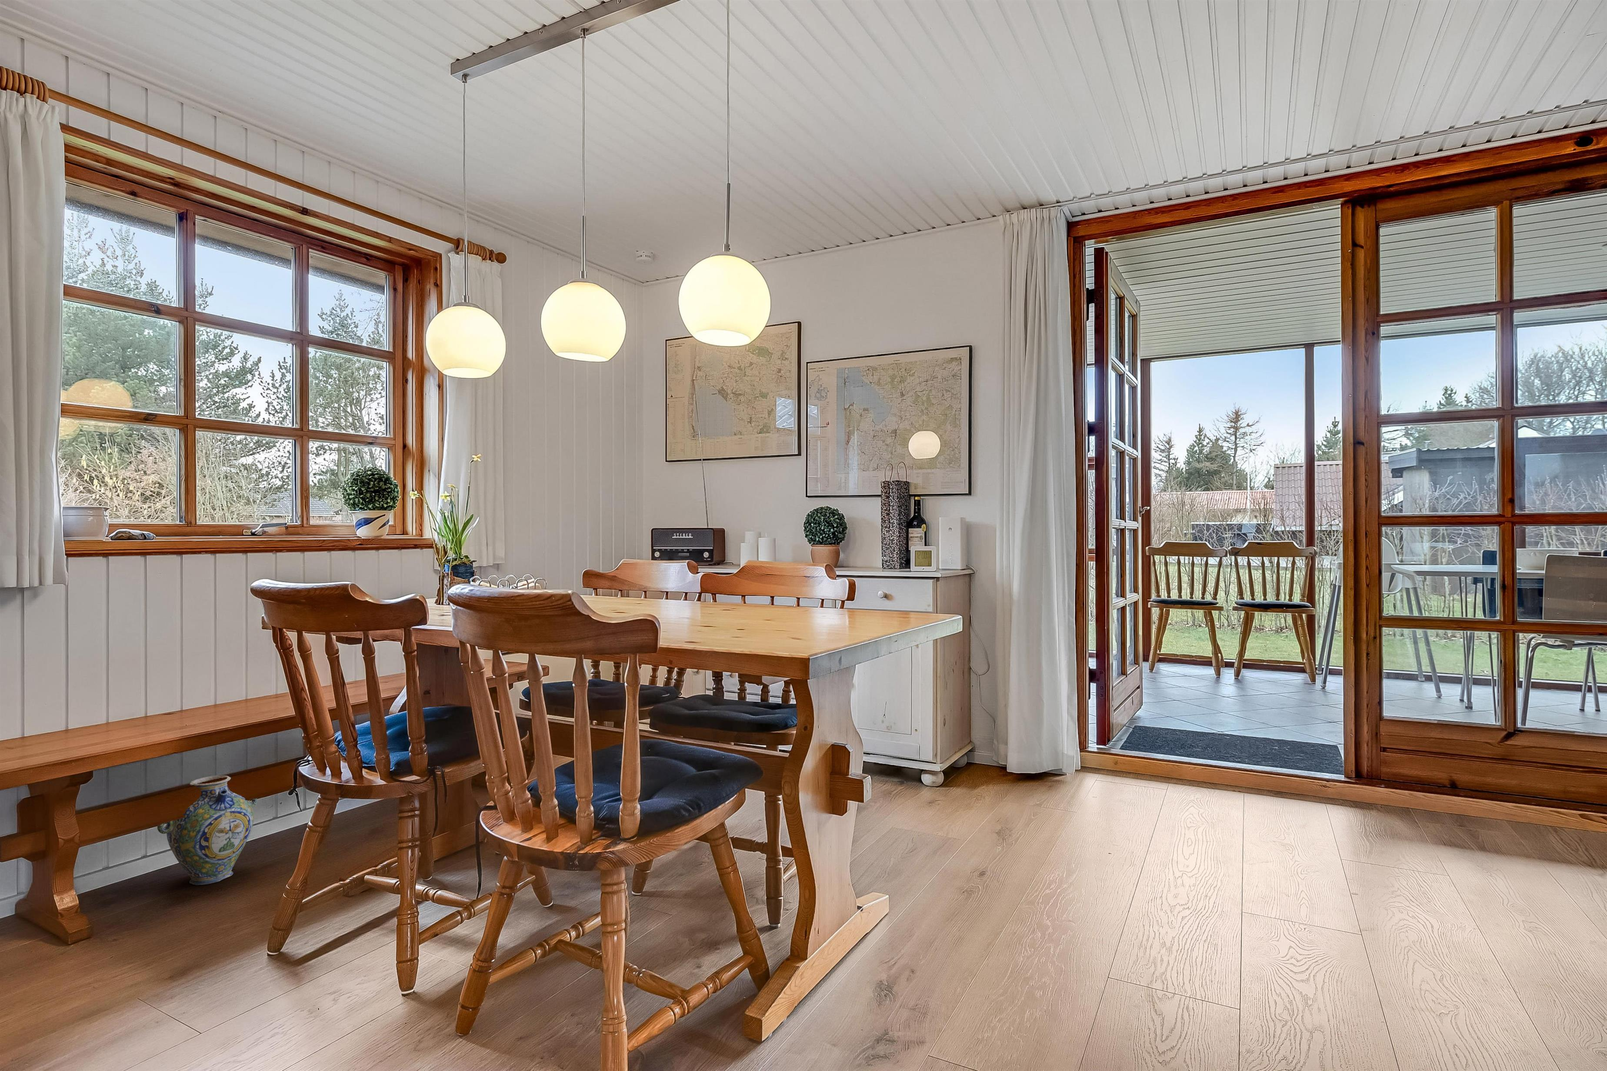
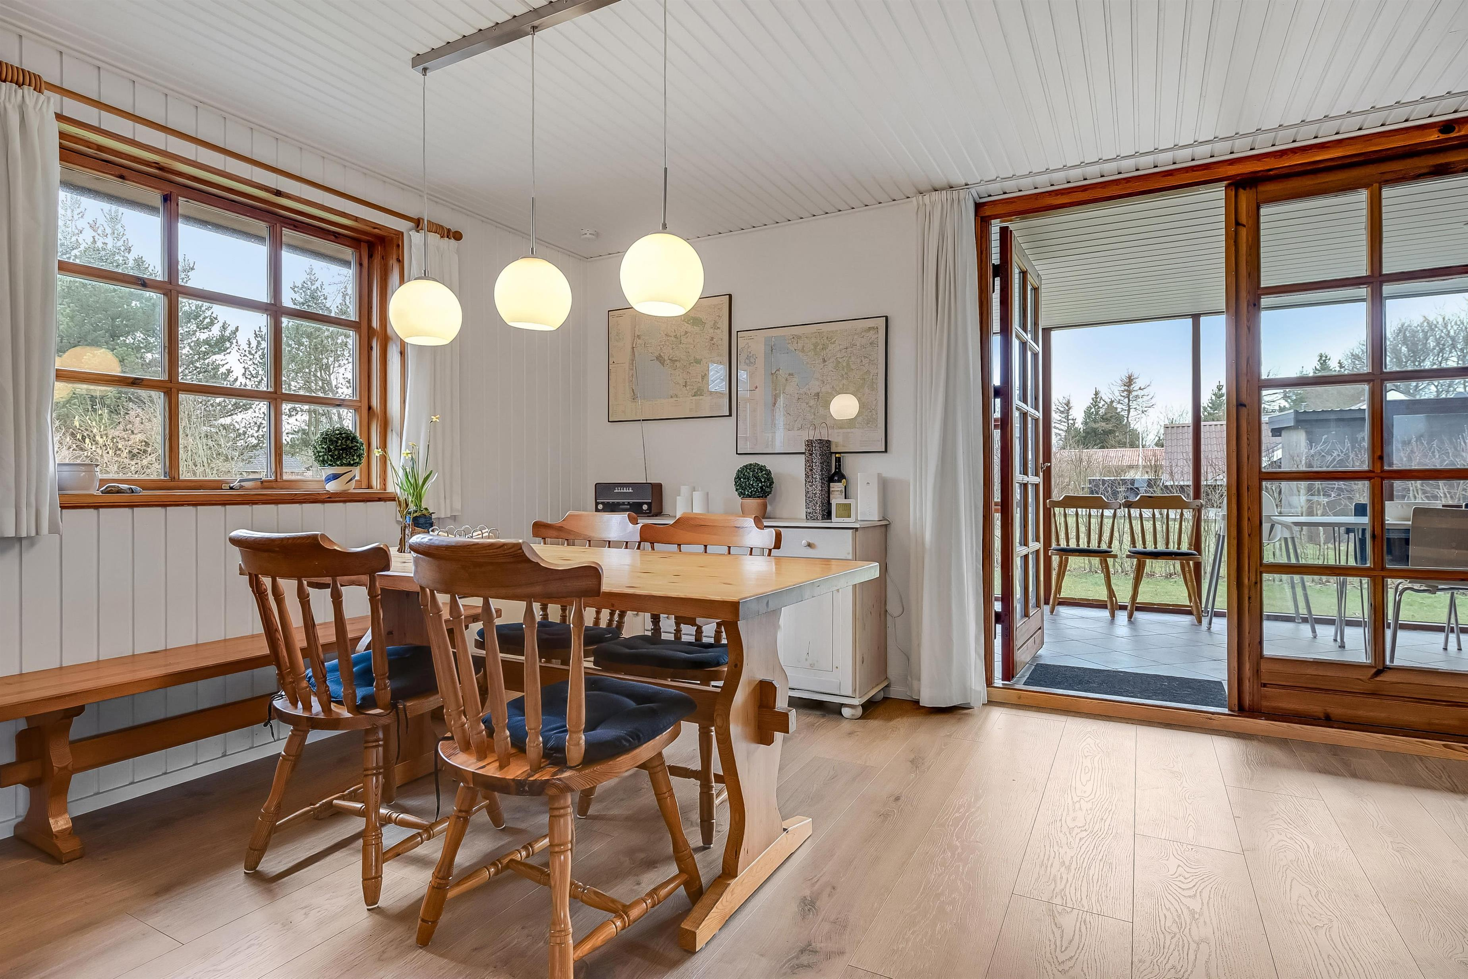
- ceramic jug (212, 828)
